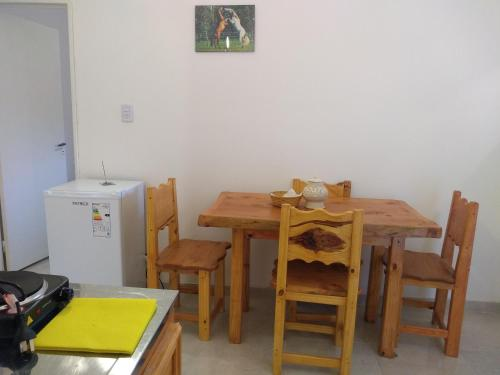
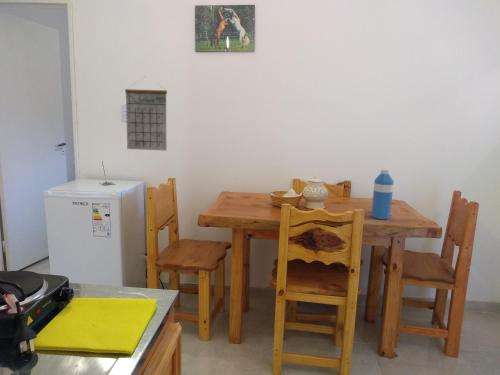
+ calendar (146, 113)
+ water bottle (382, 193)
